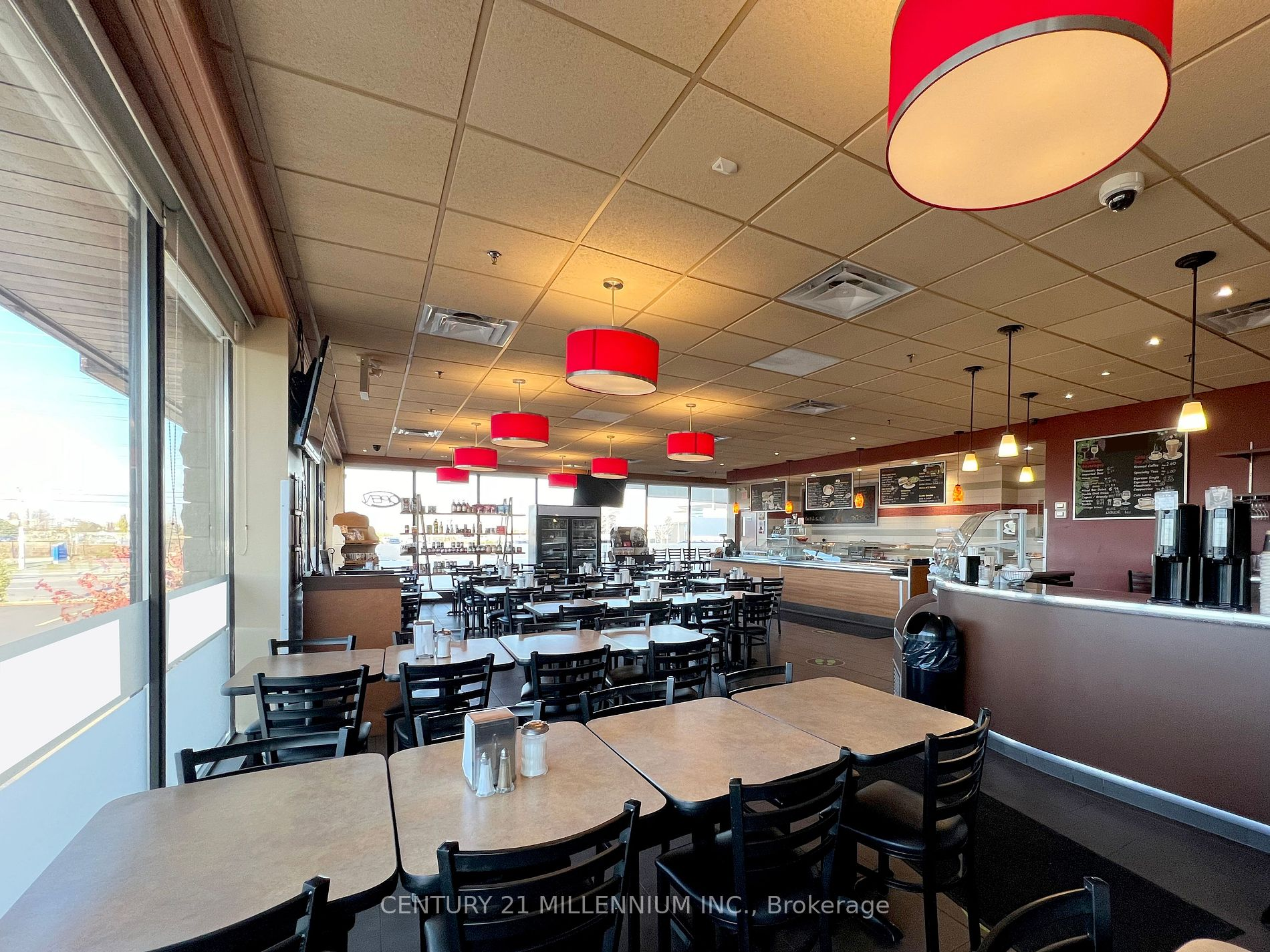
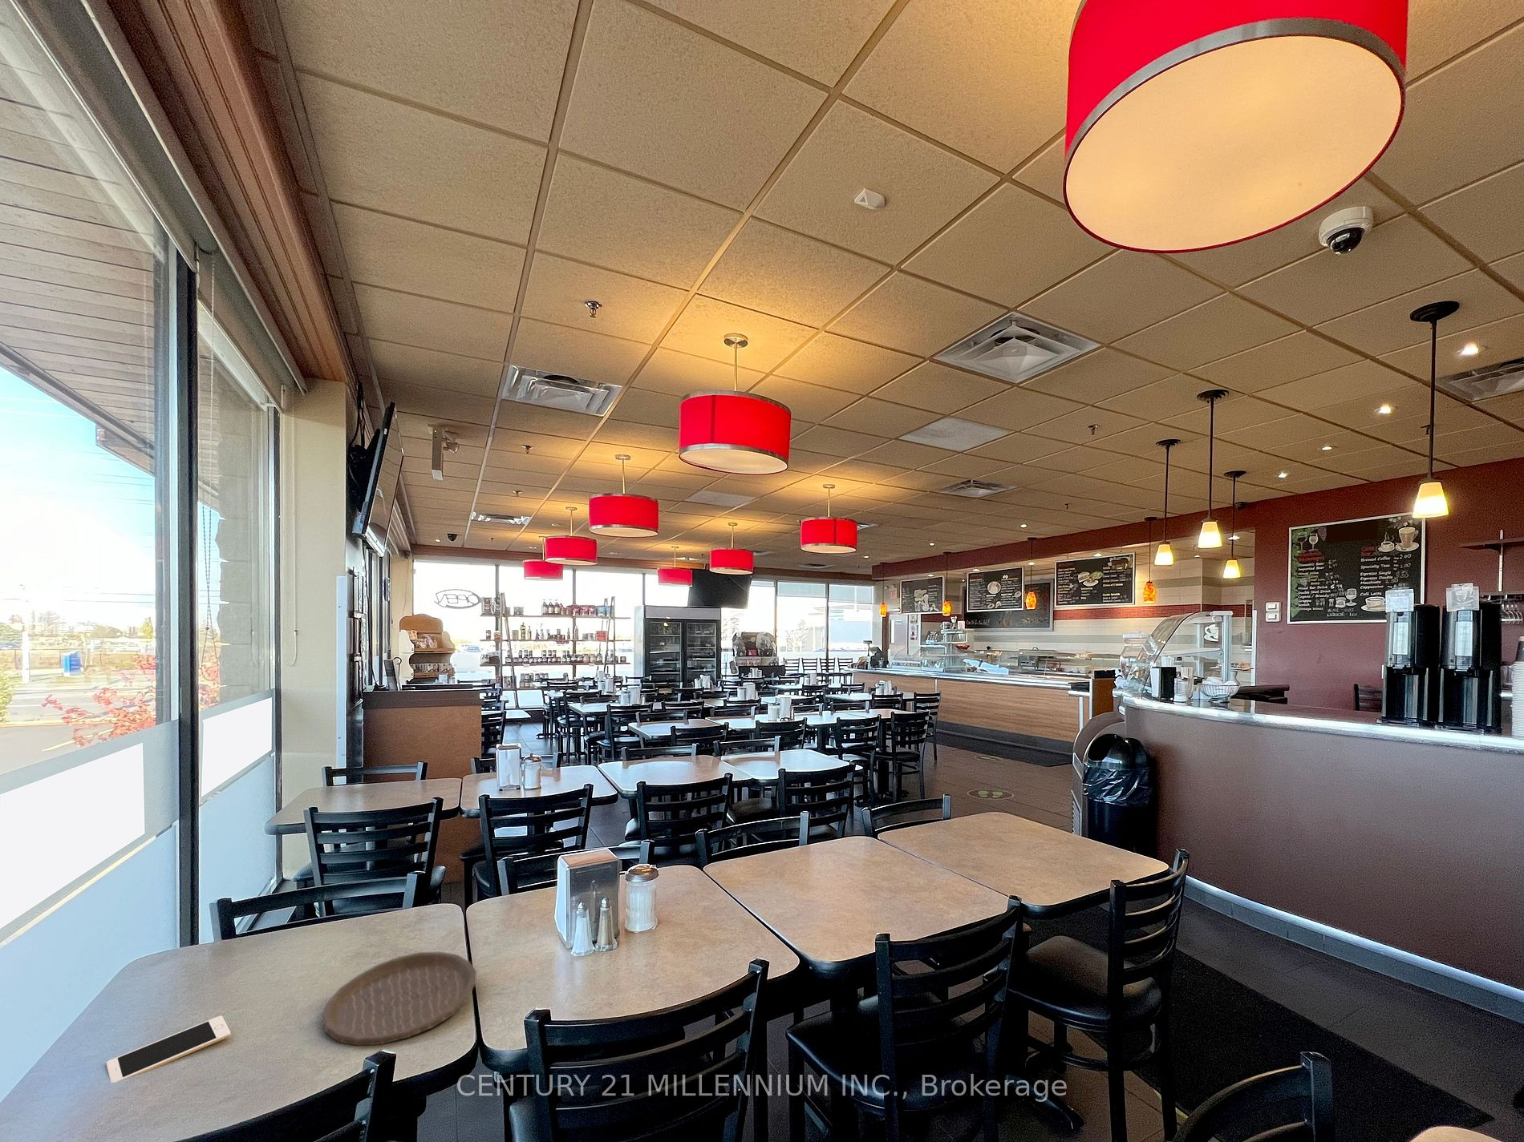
+ plate (403, 996)
+ cell phone (170, 1048)
